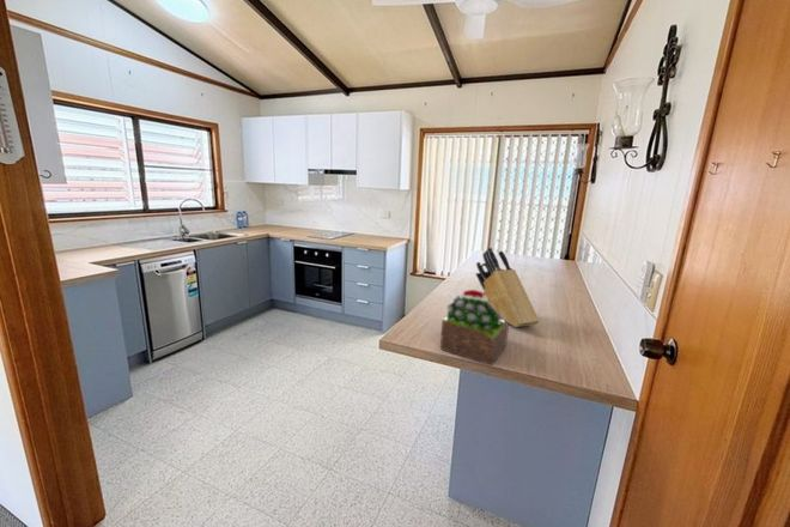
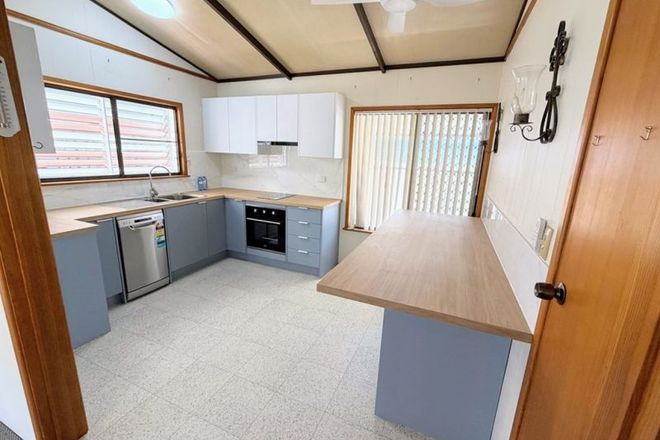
- knife block (505, 283)
- succulent plant (478, 316)
